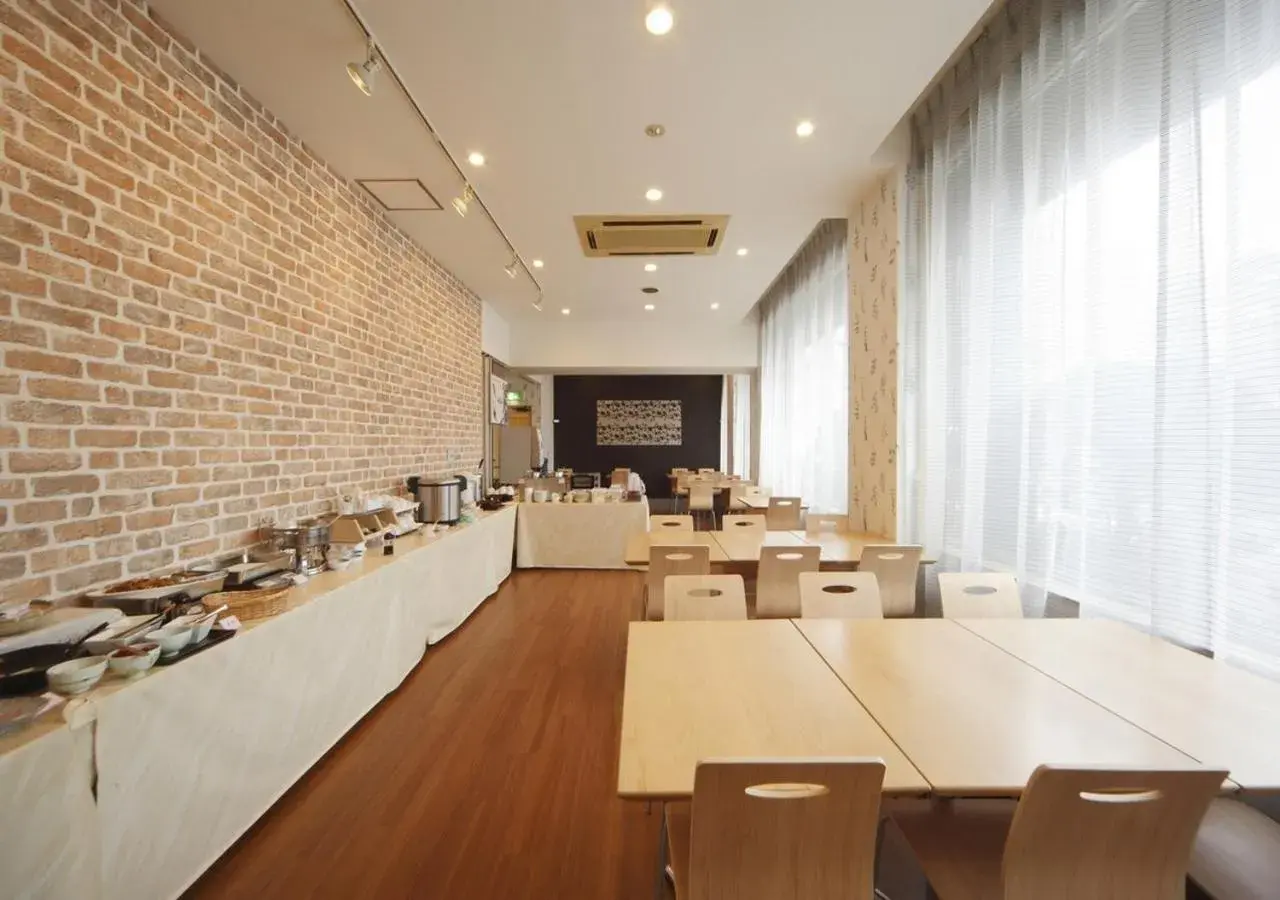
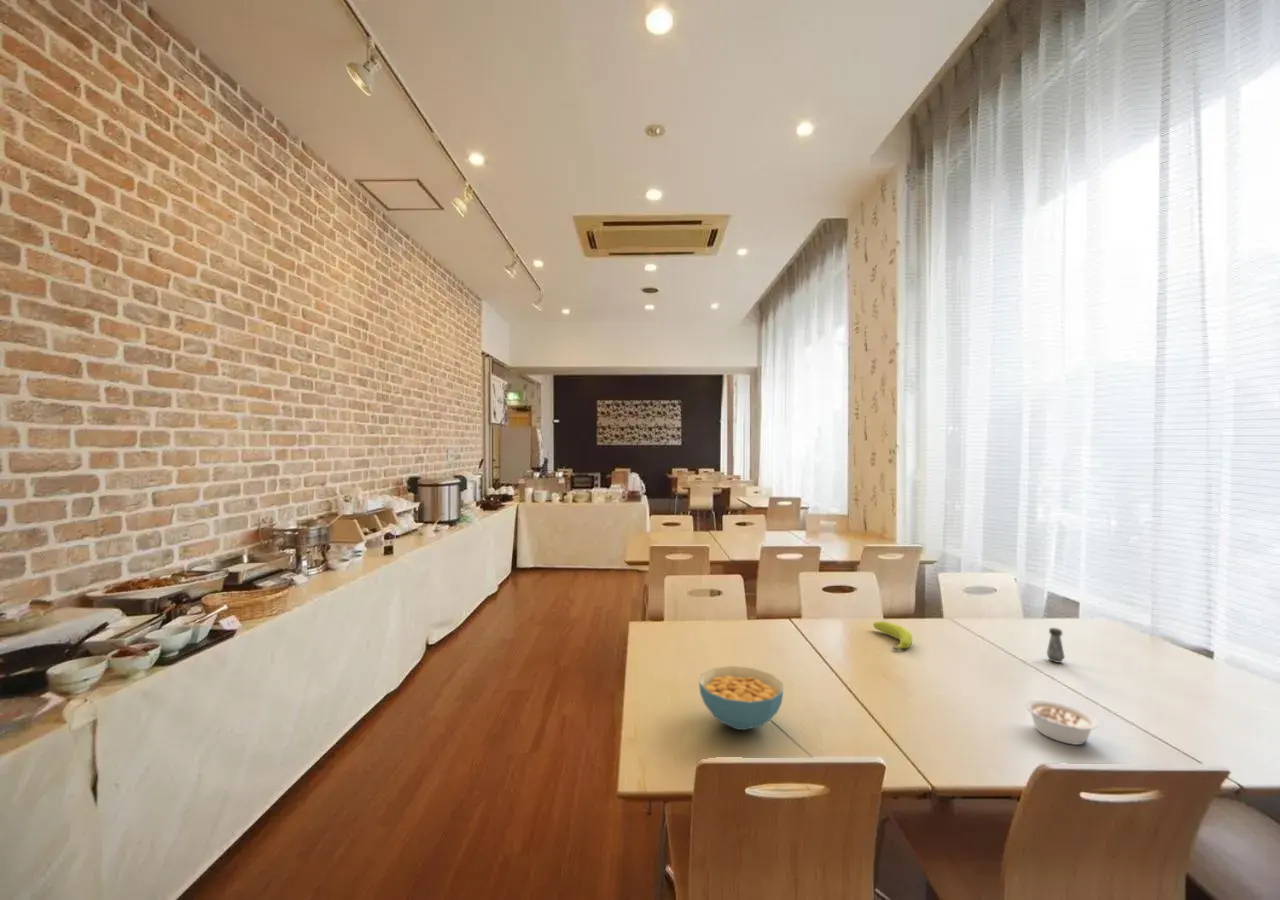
+ fruit (888, 632)
+ legume (1062, 722)
+ cereal bowl (740, 703)
+ salt shaker (1055, 644)
